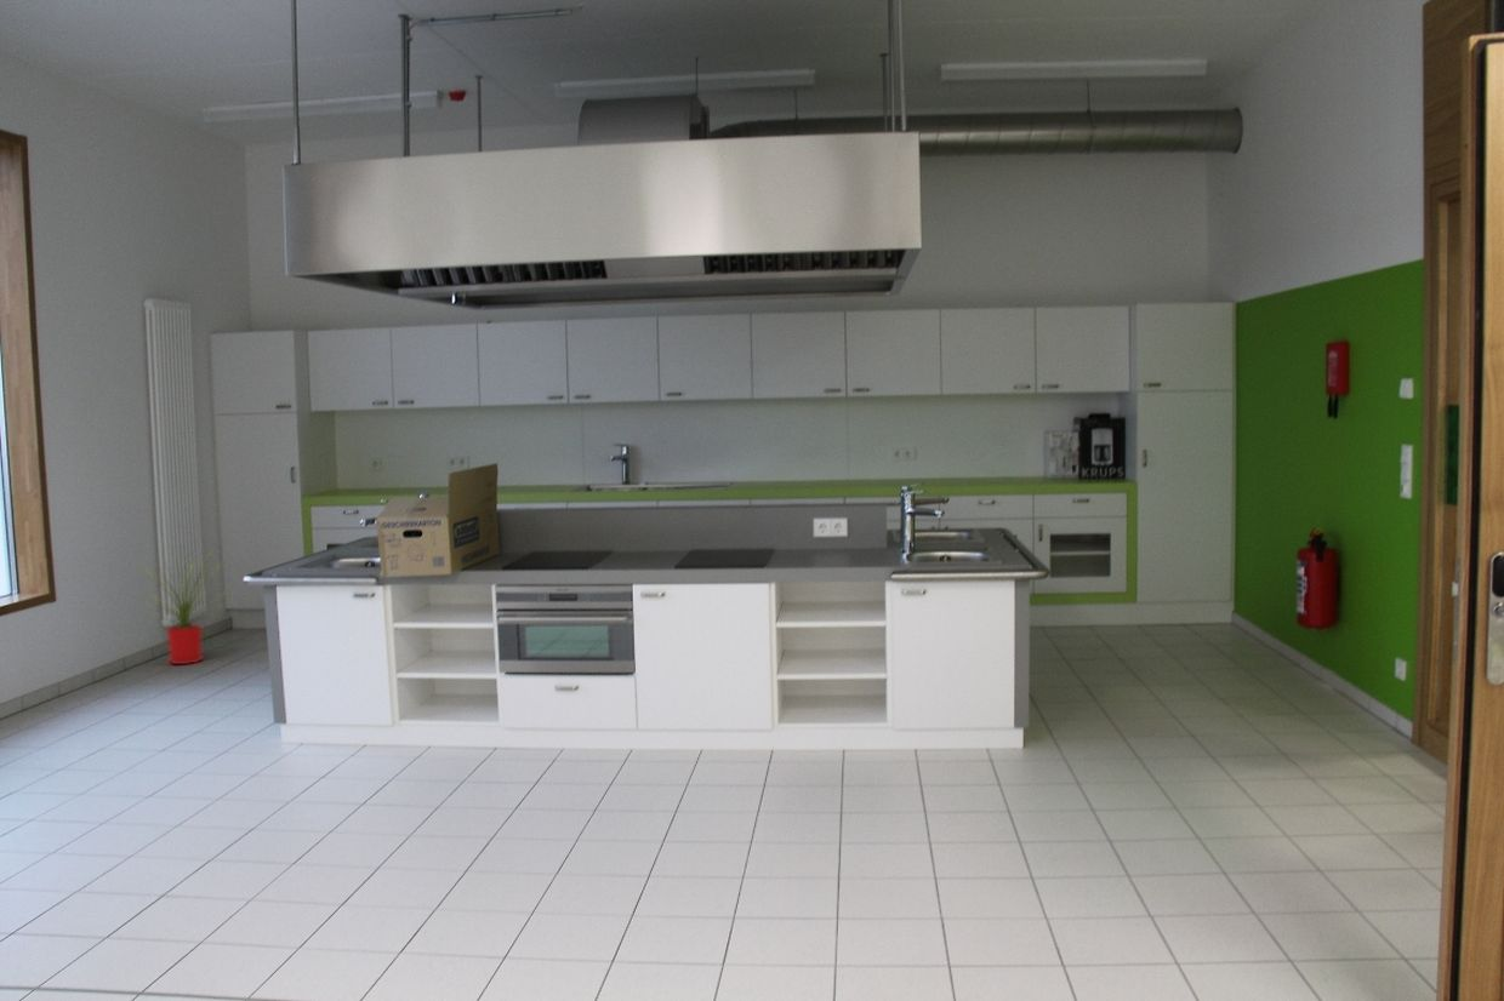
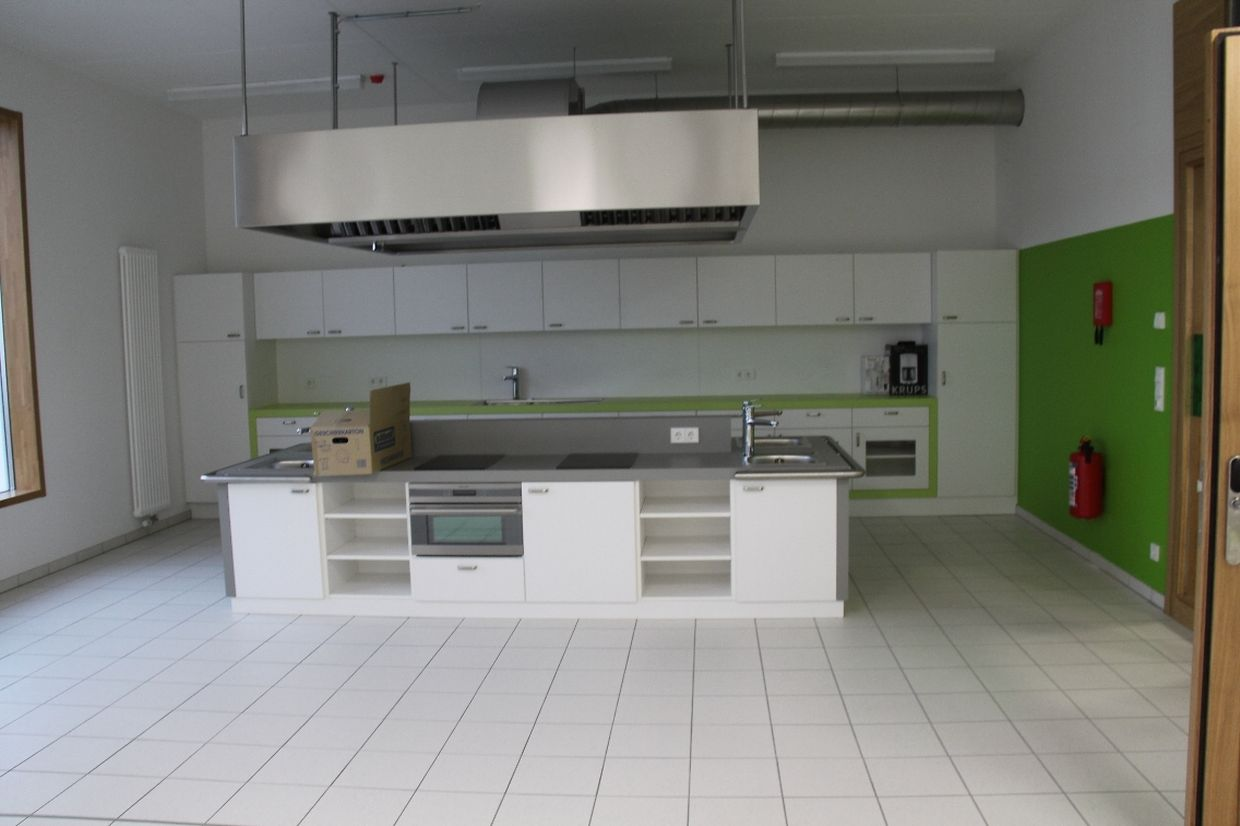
- house plant (181, 606)
